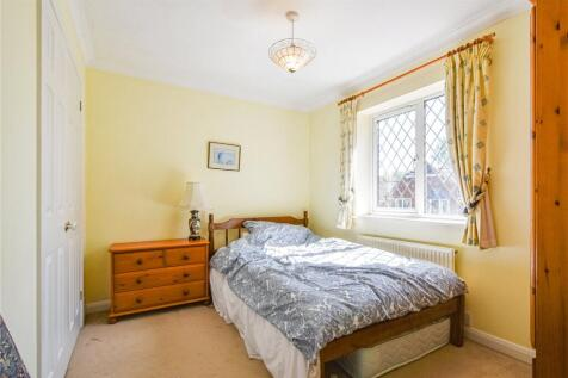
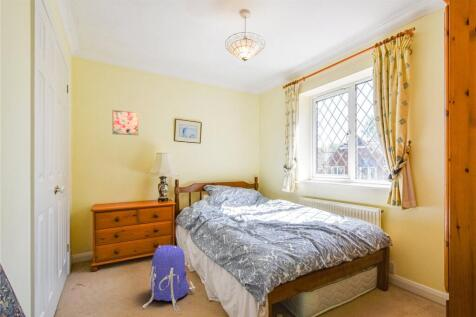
+ backpack (168, 272)
+ wall art (125, 123)
